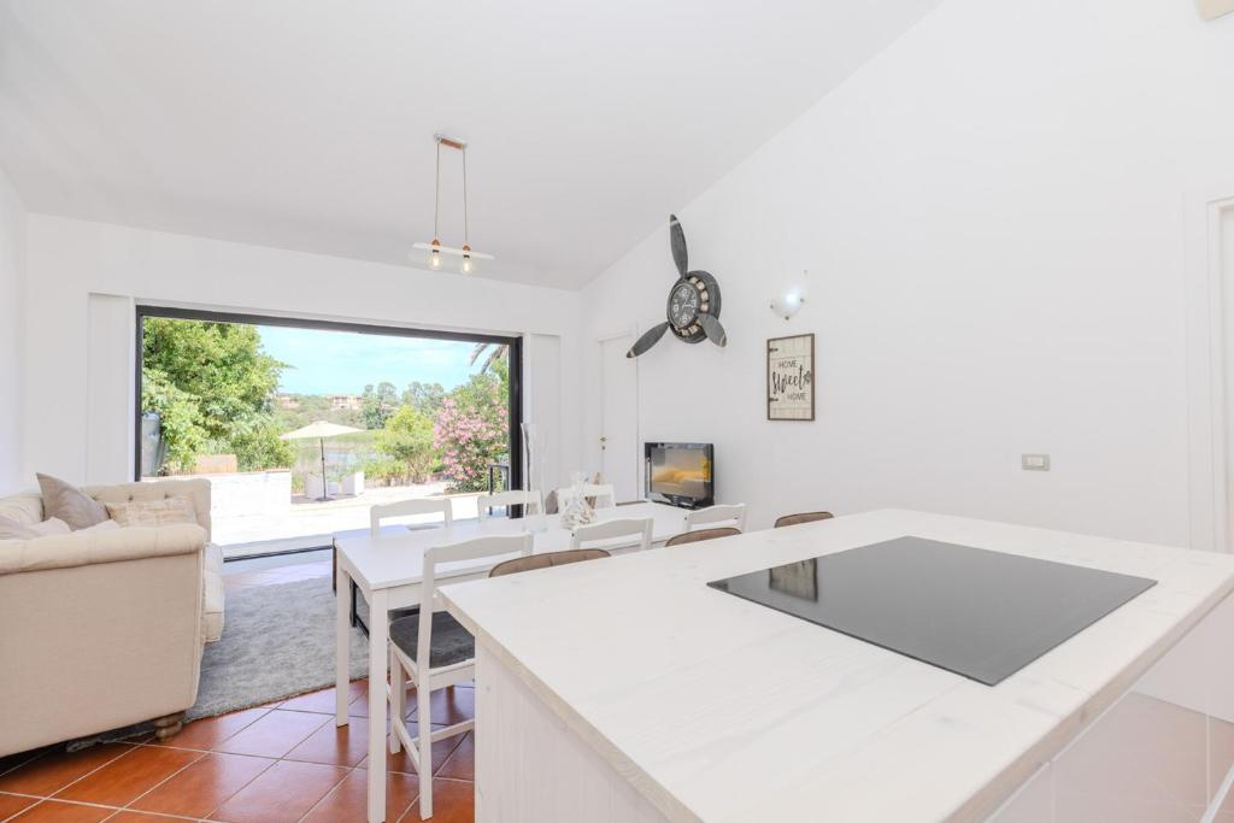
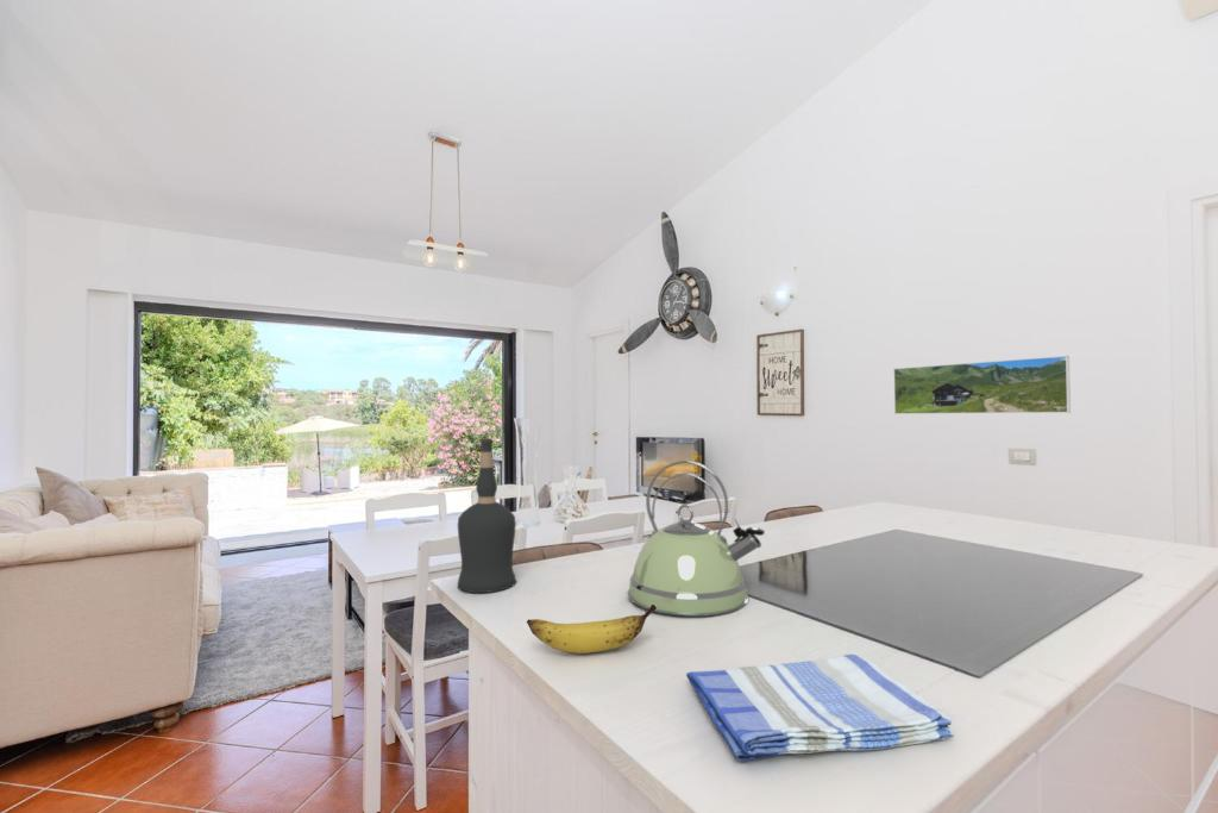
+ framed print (972, 388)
+ kettle (693, 527)
+ liquor bottle (486, 511)
+ banana (592, 628)
+ dish towel (808, 698)
